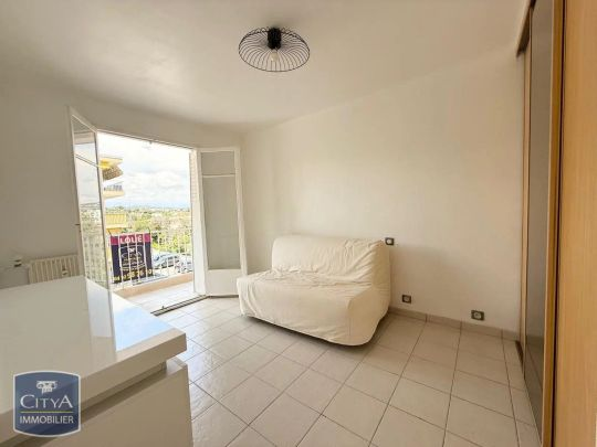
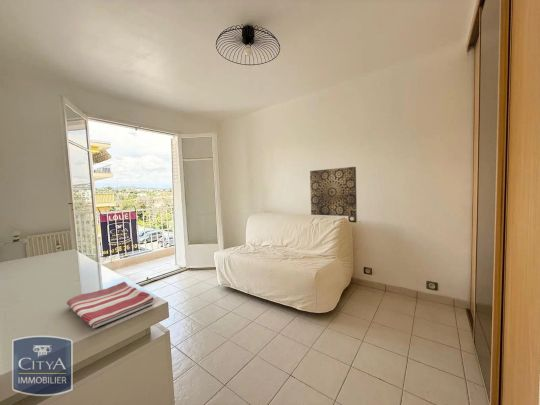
+ dish towel (111, 300)
+ wall art (332, 192)
